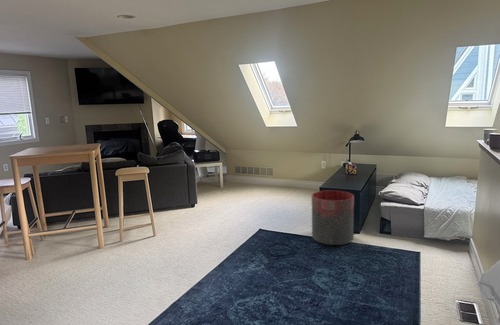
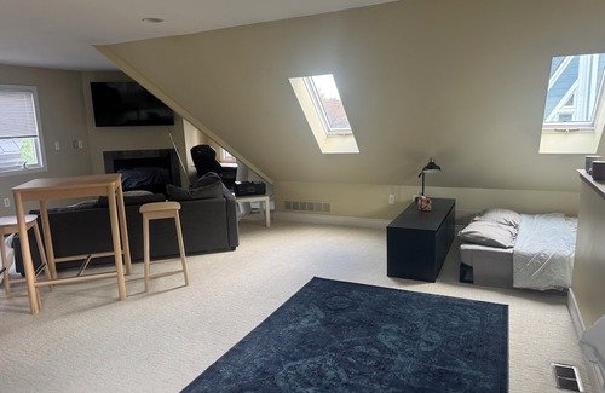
- trash can (332, 216)
